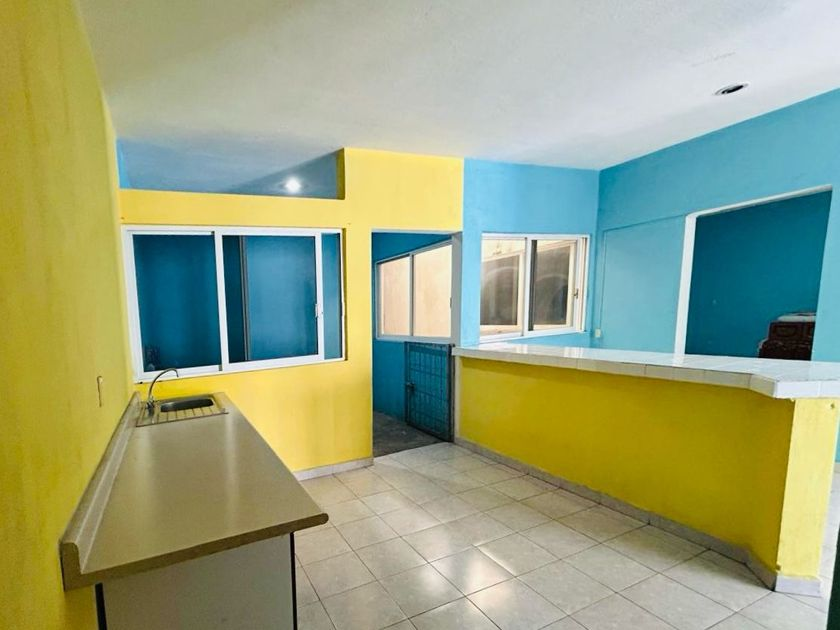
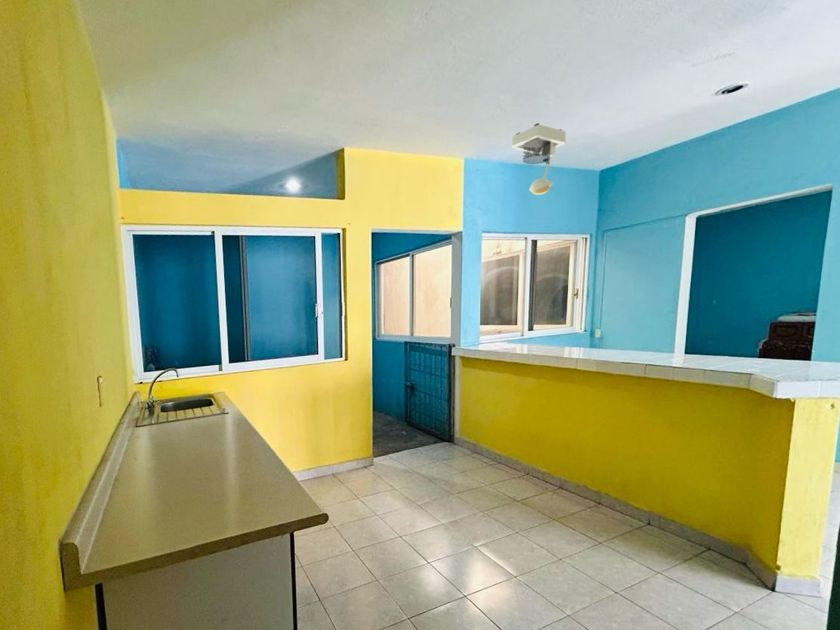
+ ceiling light (537, 162)
